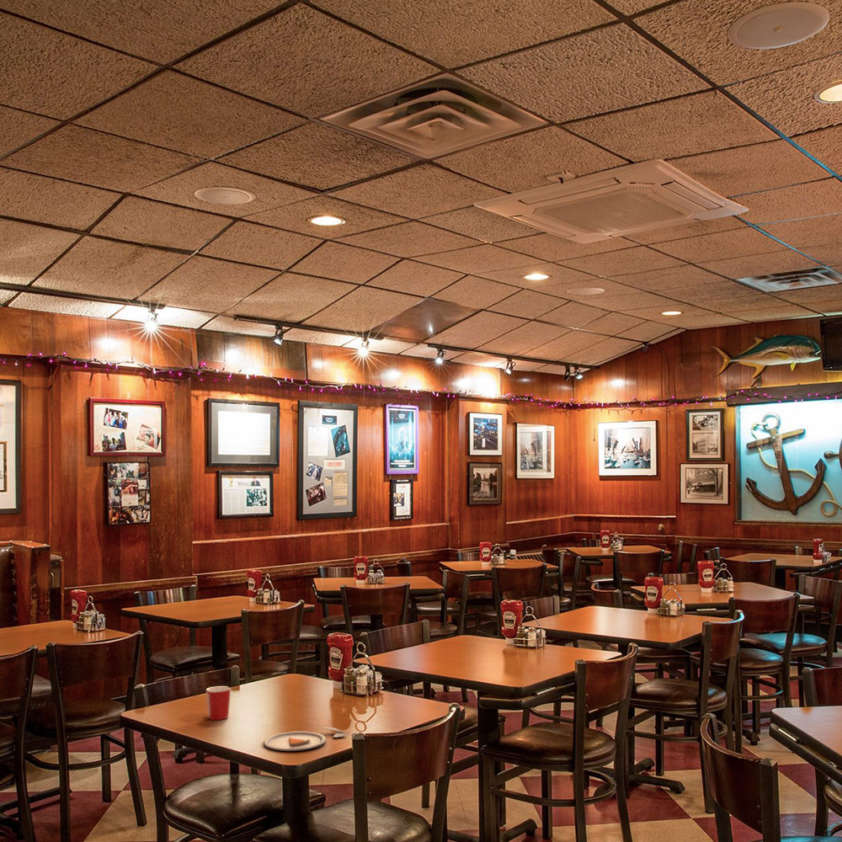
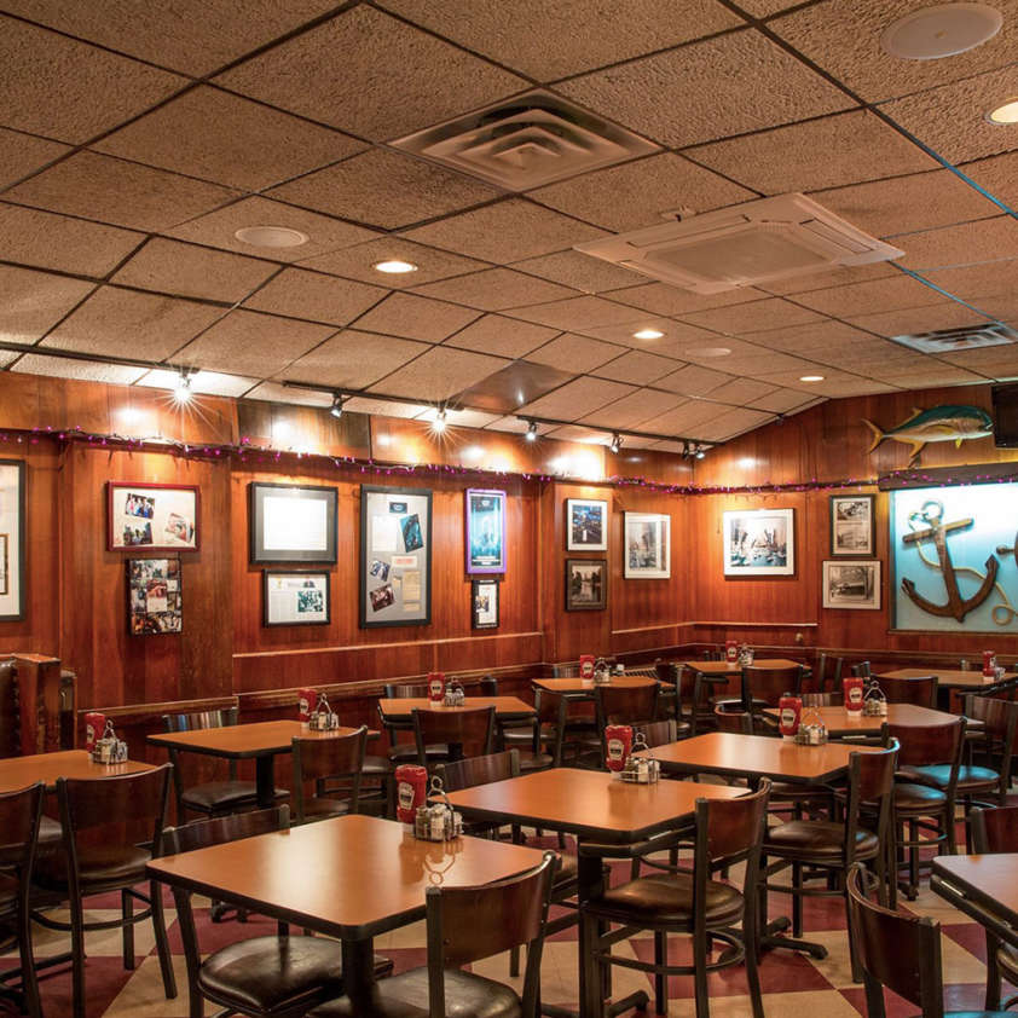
- dinner plate (305, 738)
- mug (216, 702)
